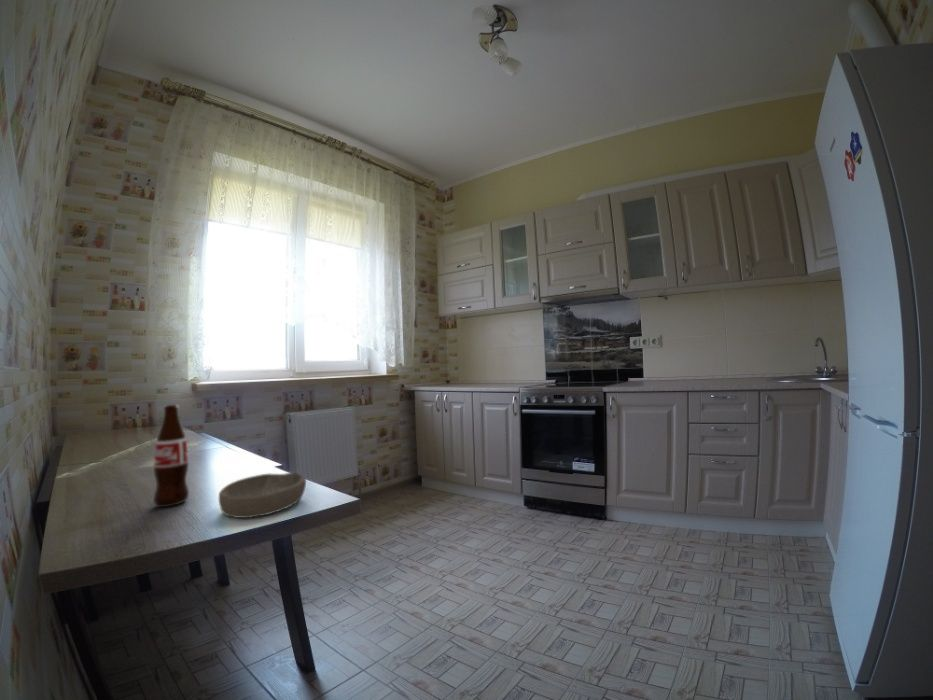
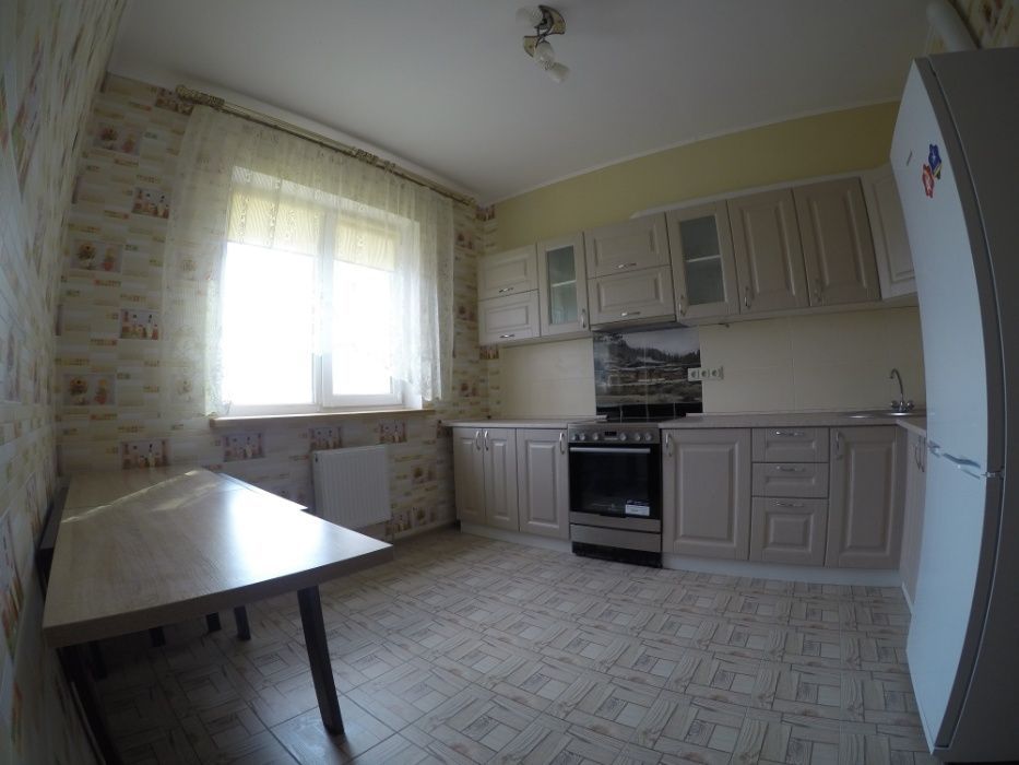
- bowl (264, 493)
- bottle (171, 454)
